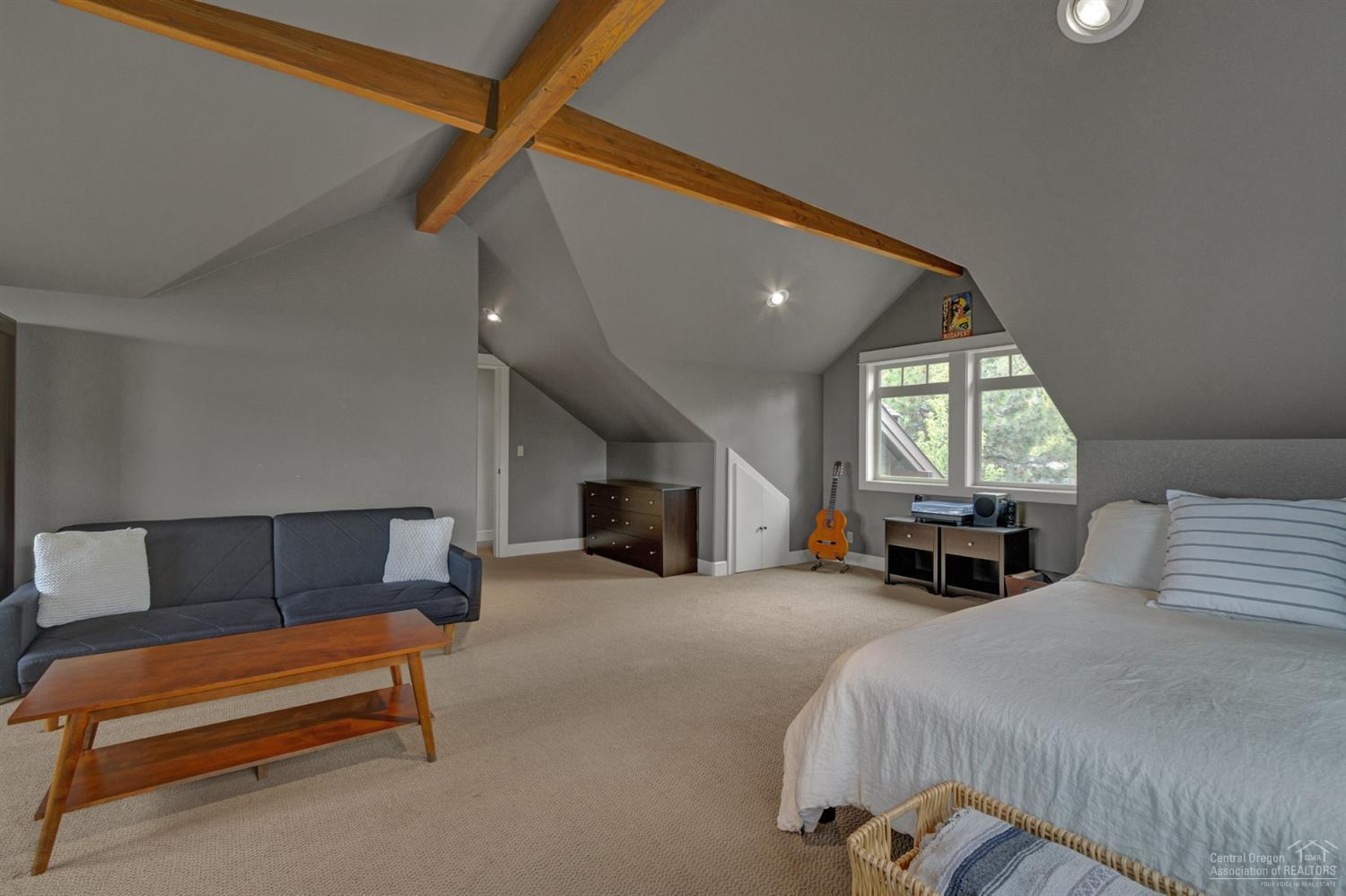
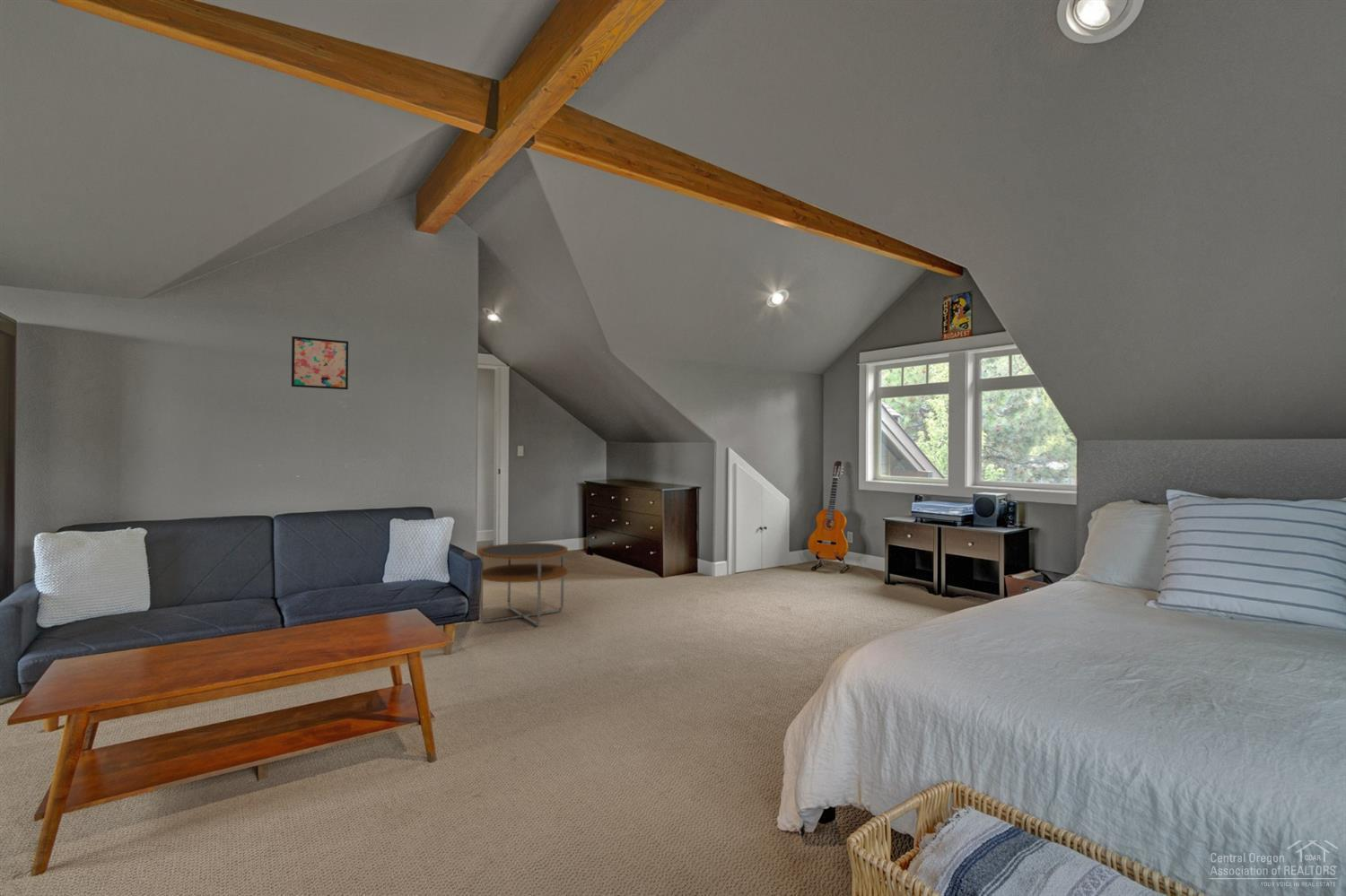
+ side table (523, 581)
+ wall art (320, 363)
